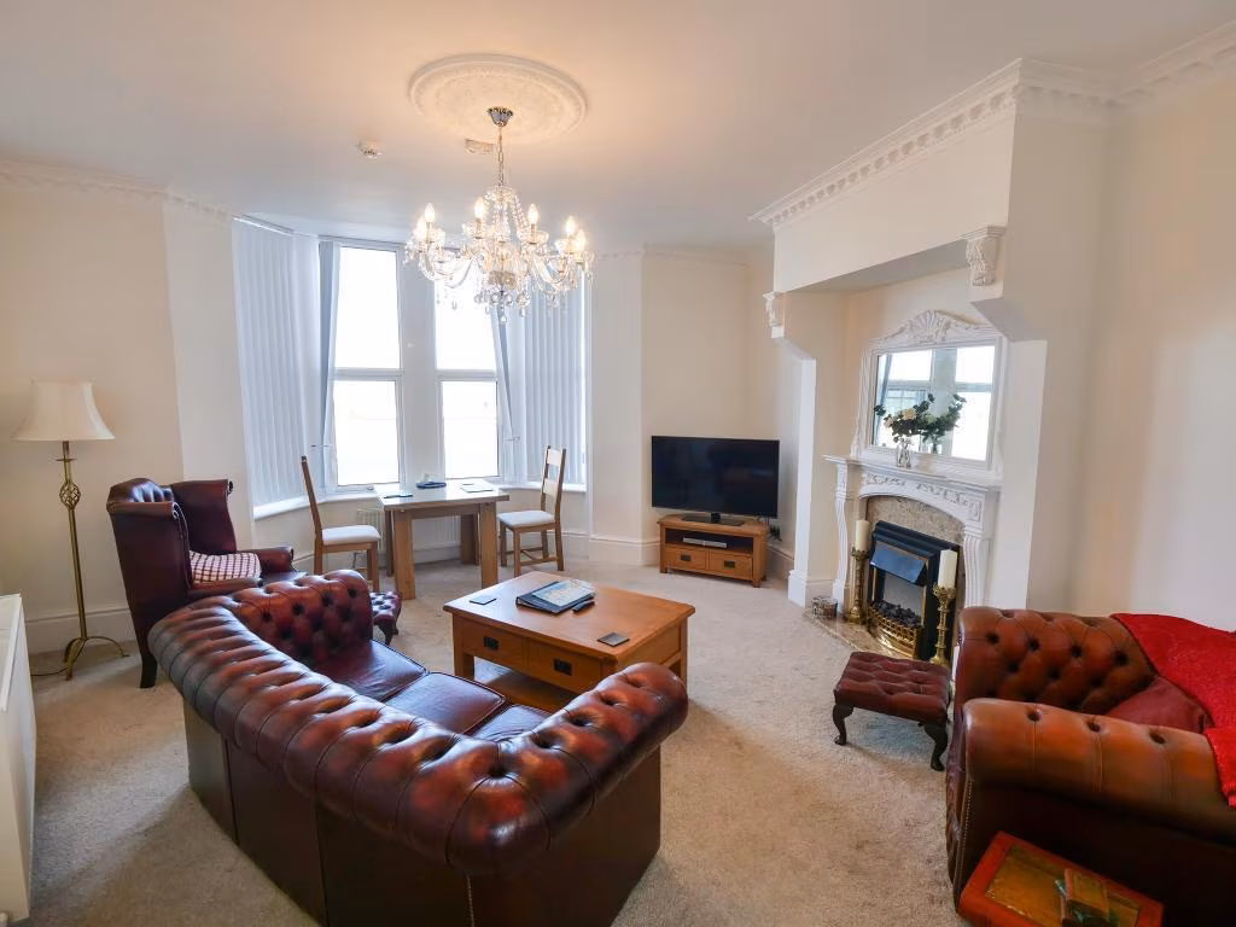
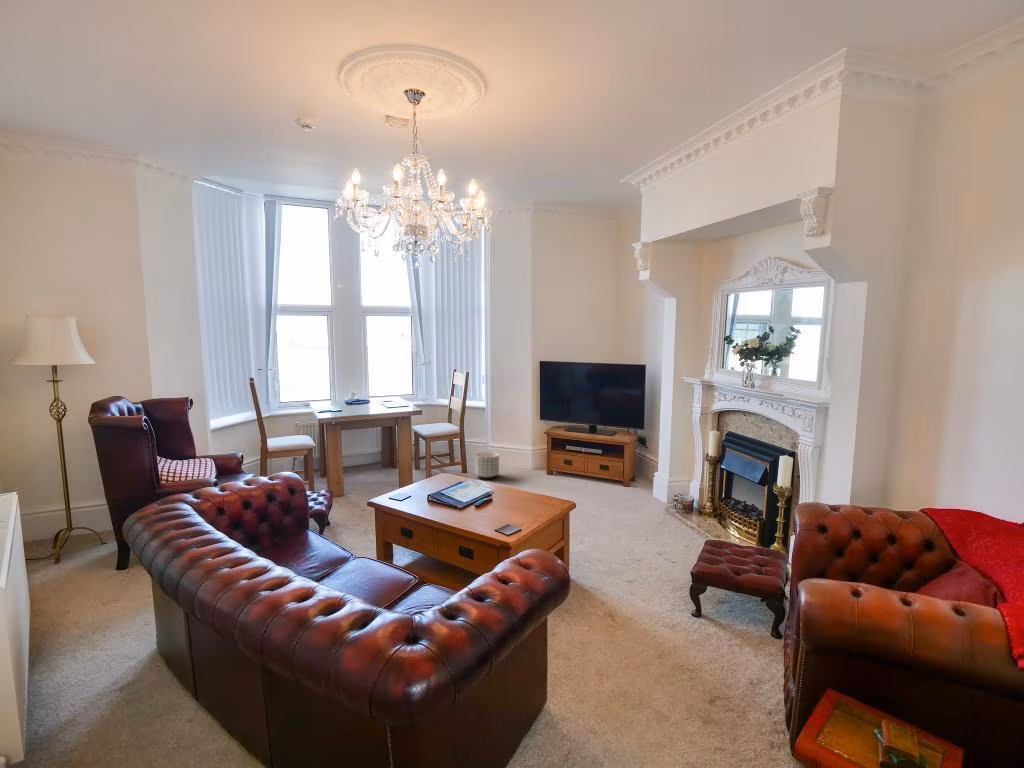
+ planter (487, 465)
